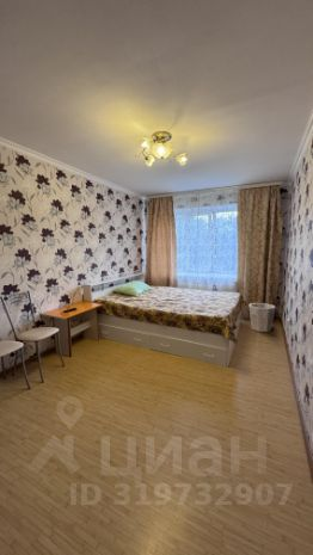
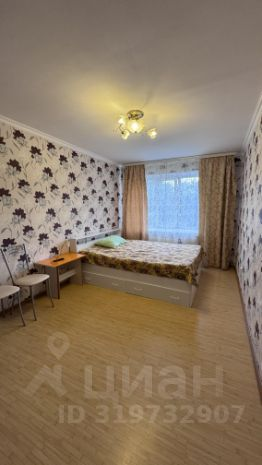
- waste bin (260, 316)
